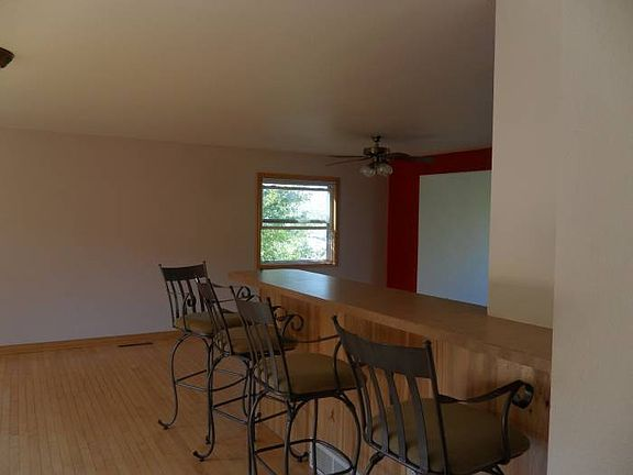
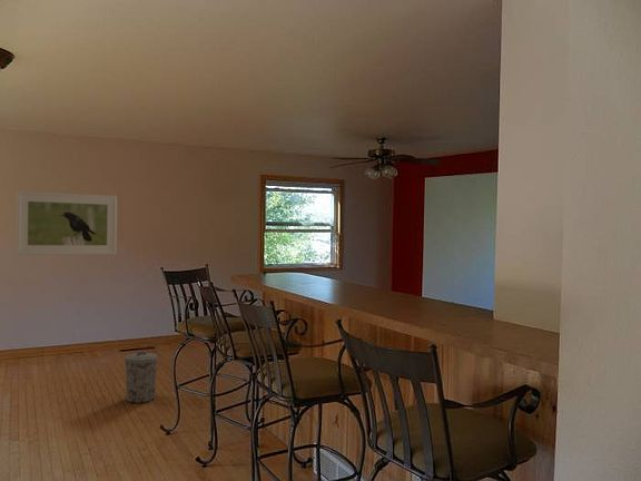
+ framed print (69, 224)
+ trash can (140, 375)
